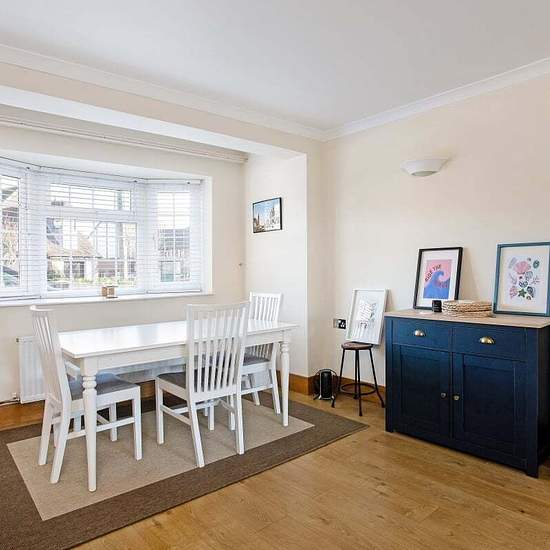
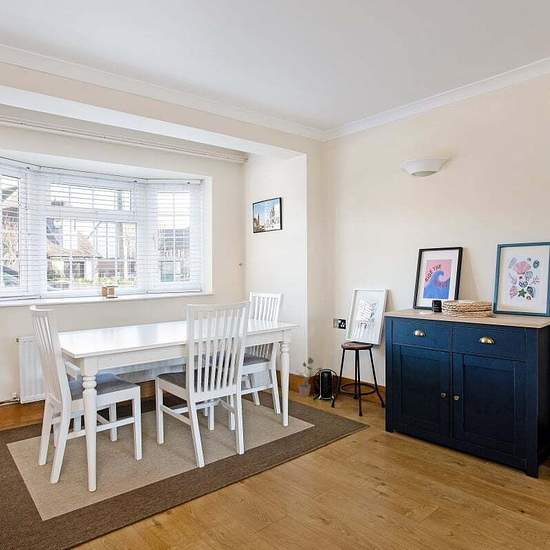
+ potted plant (305, 377)
